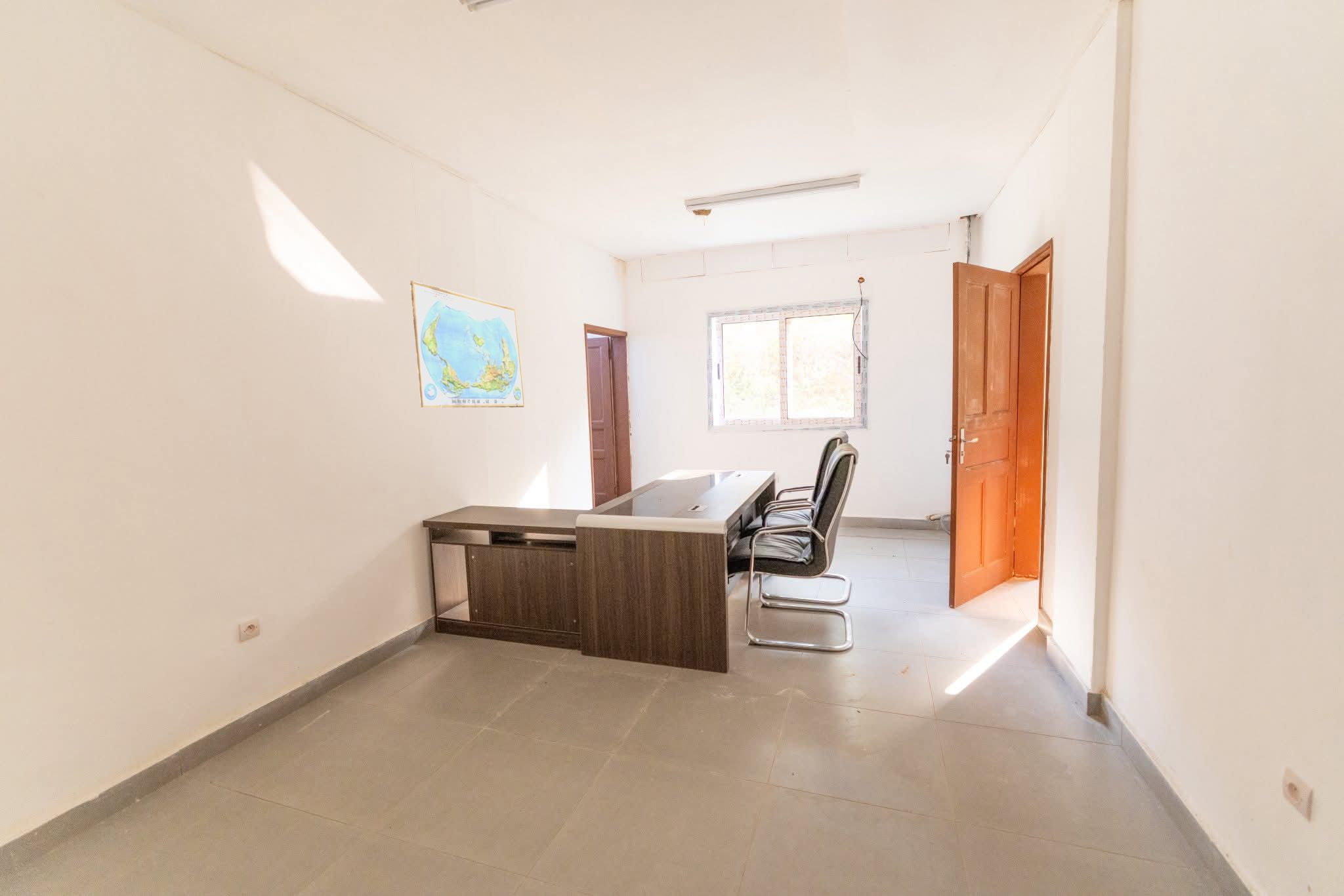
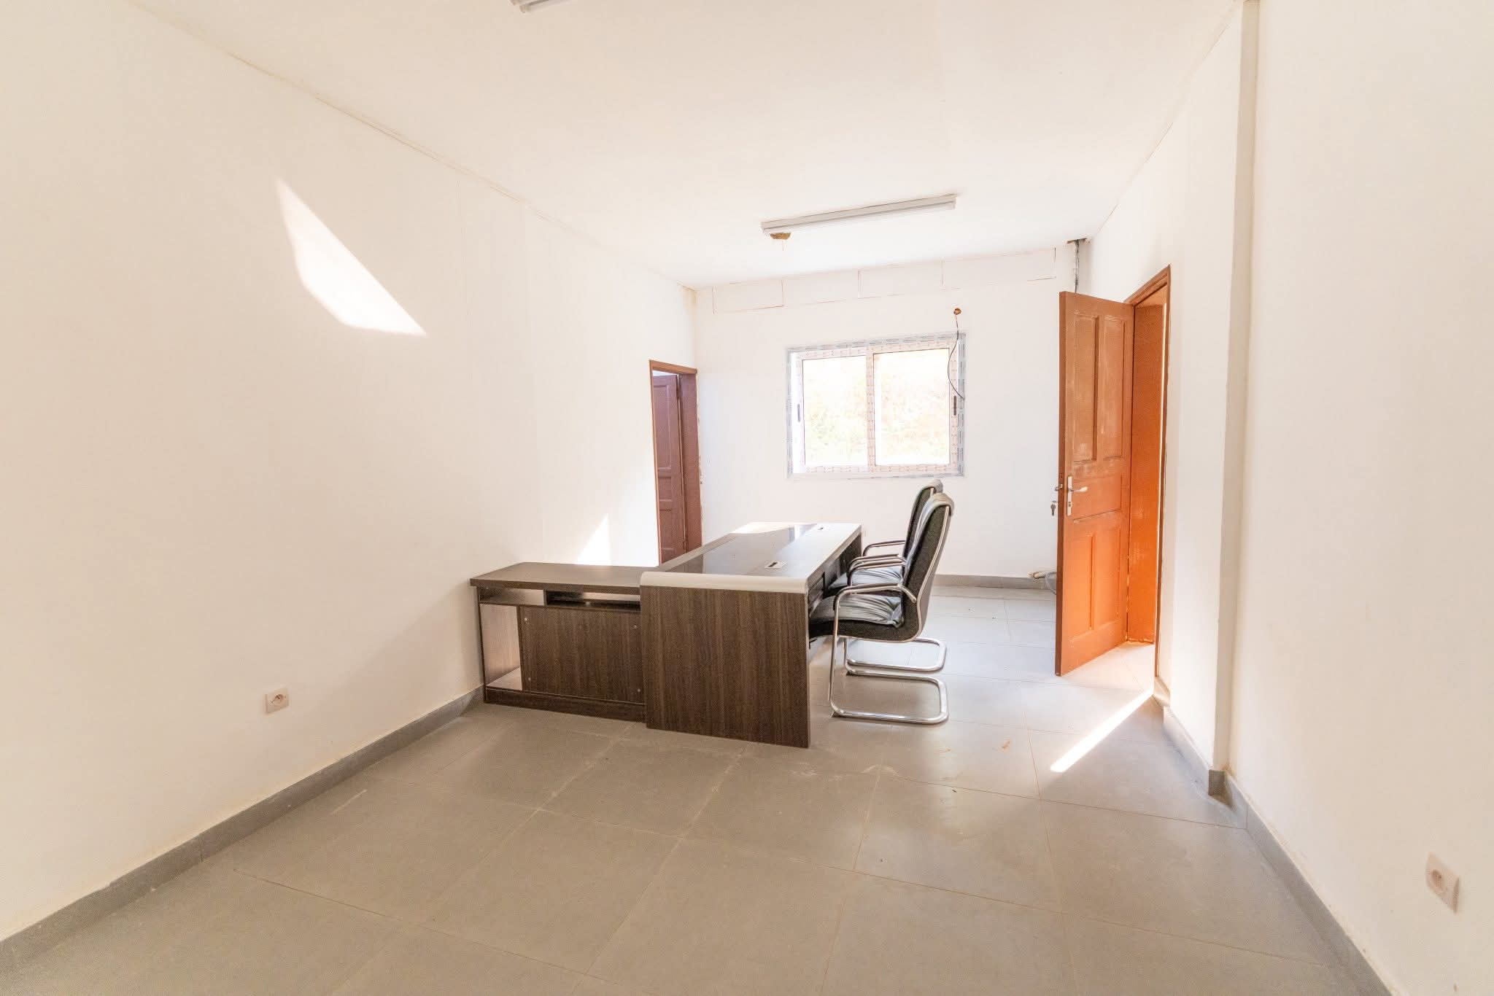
- world map (474, 352)
